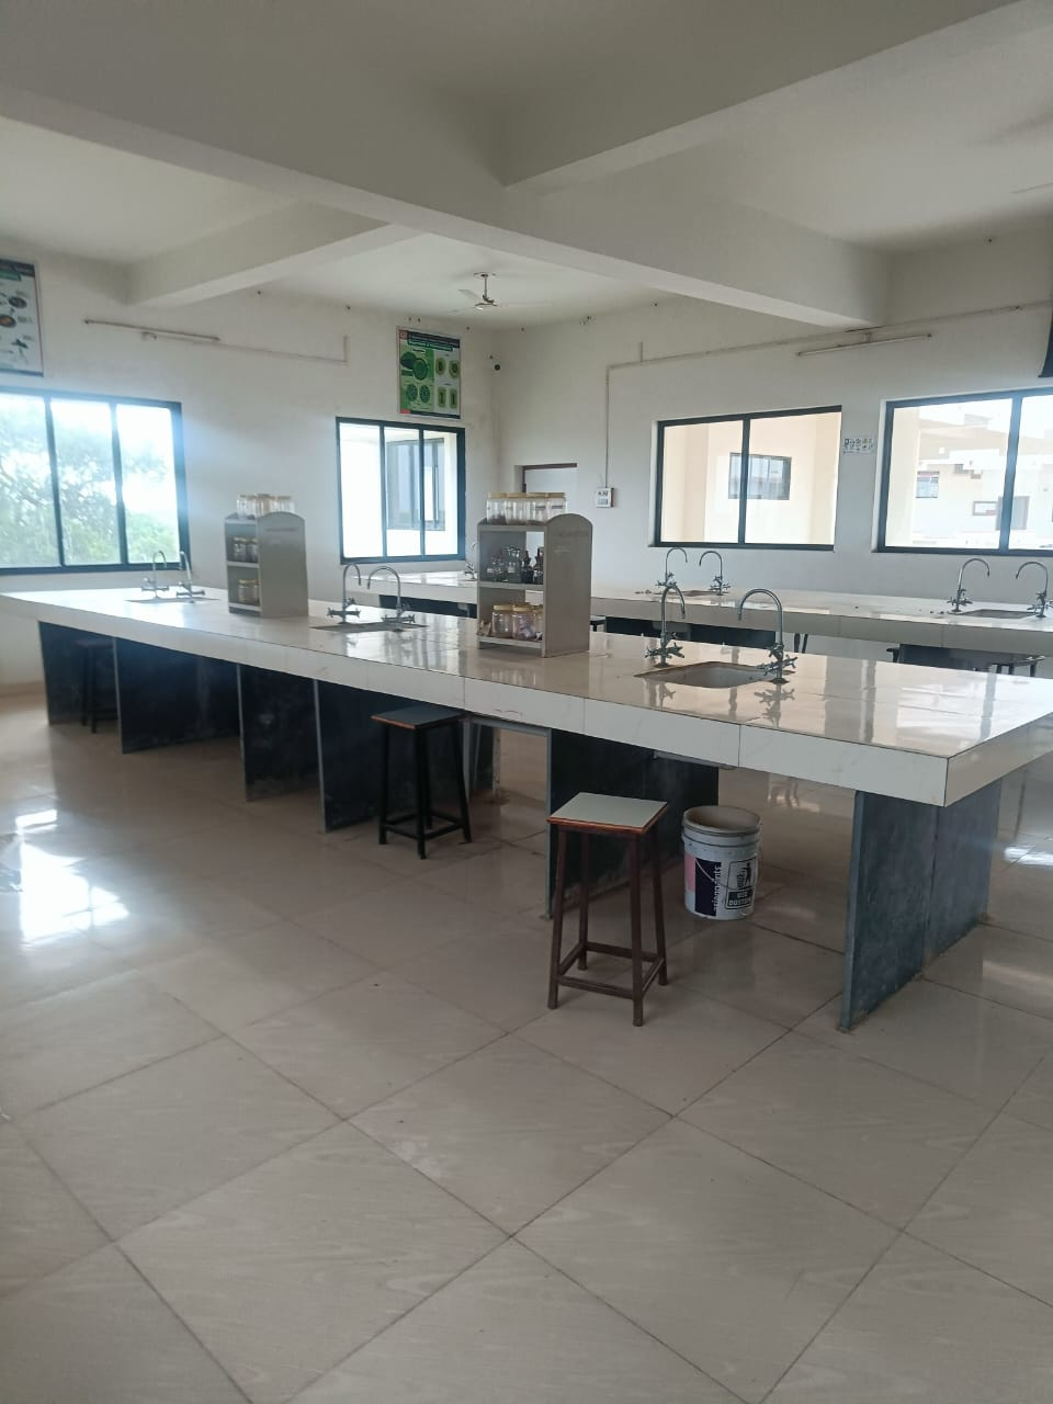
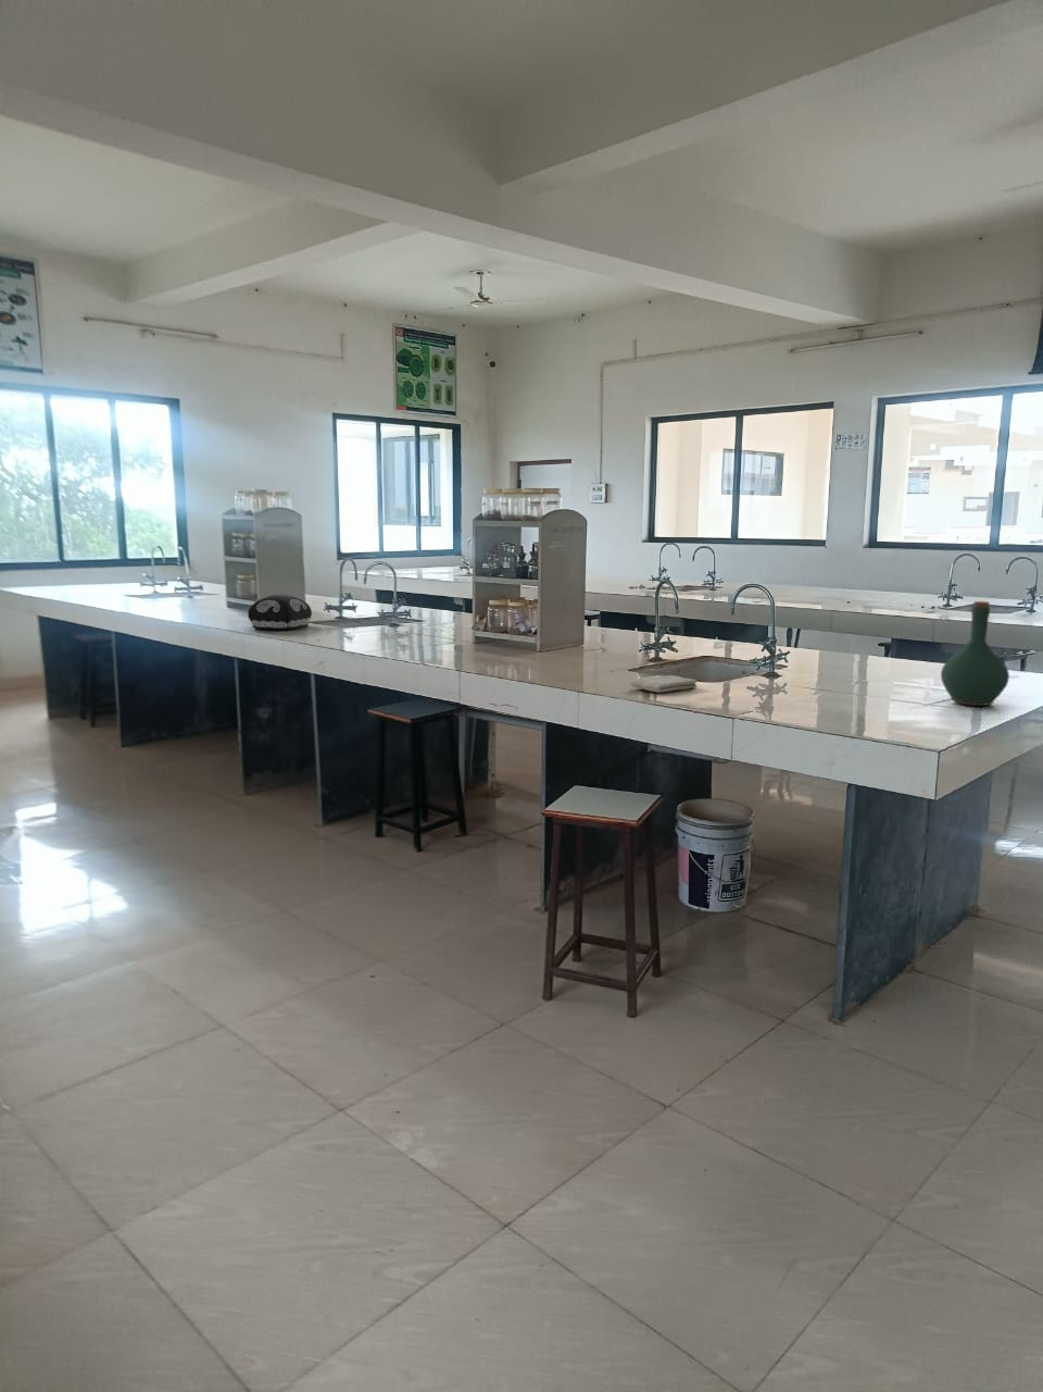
+ washcloth (664, 683)
+ bottle (977, 652)
+ cushion (279, 611)
